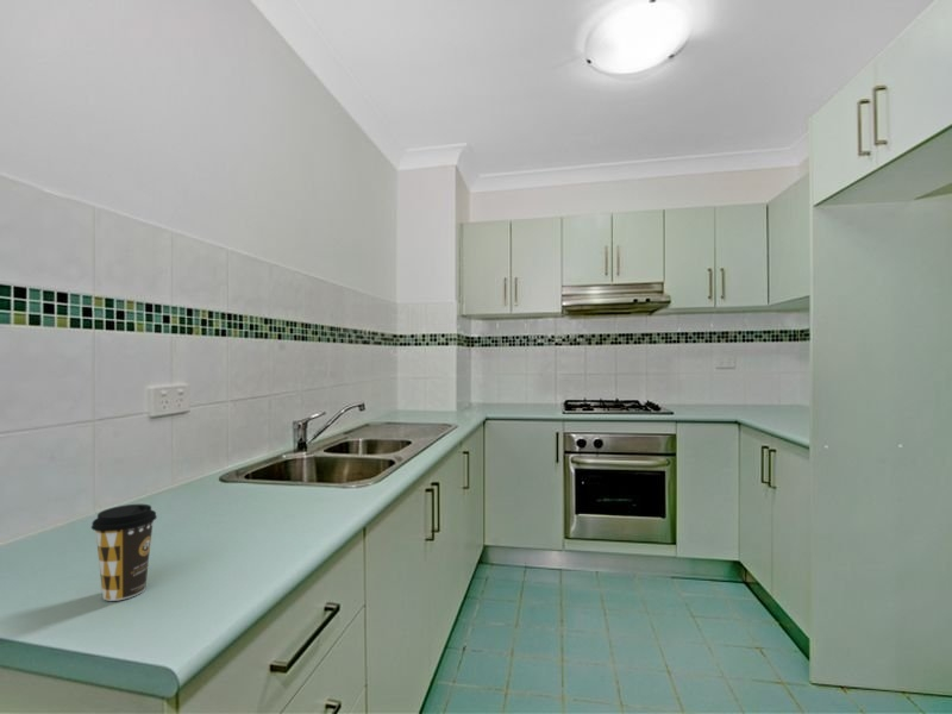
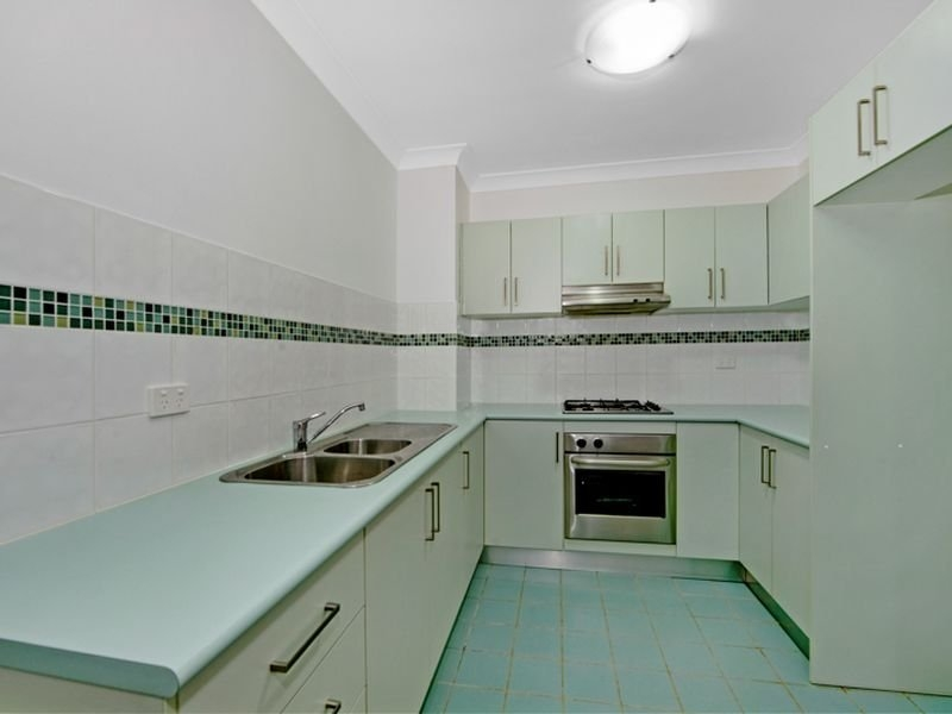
- coffee cup (124, 551)
